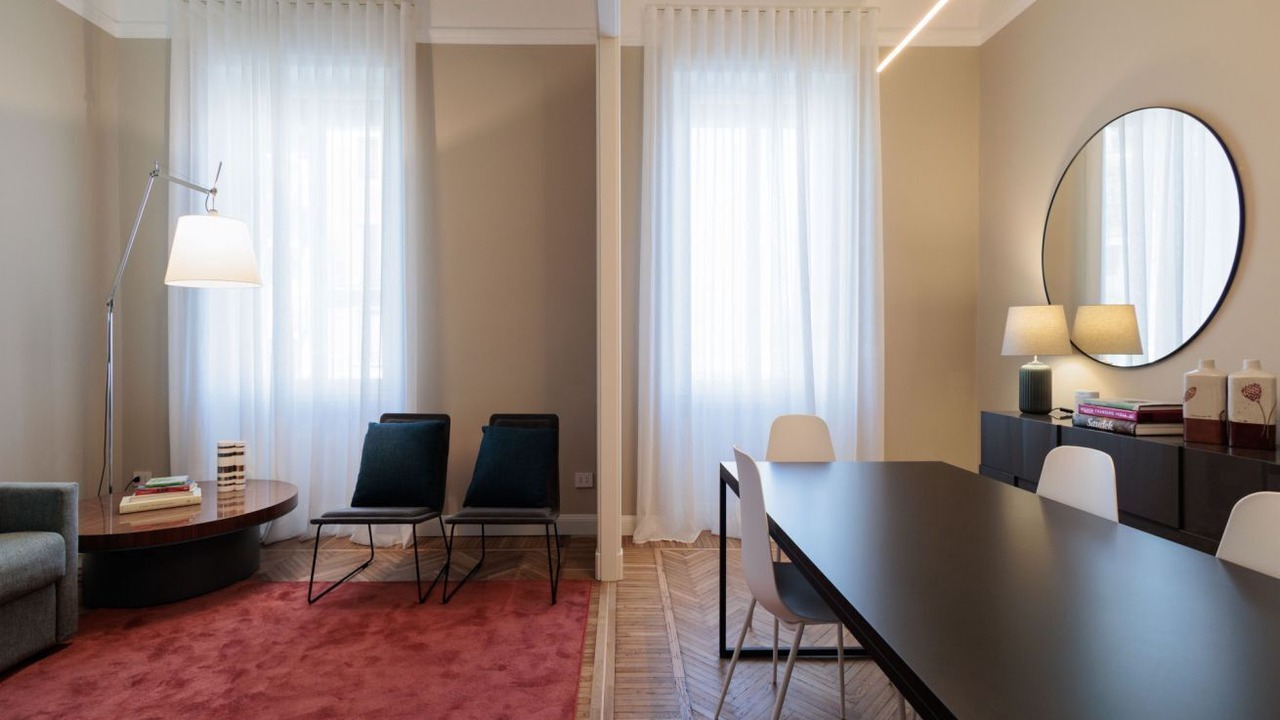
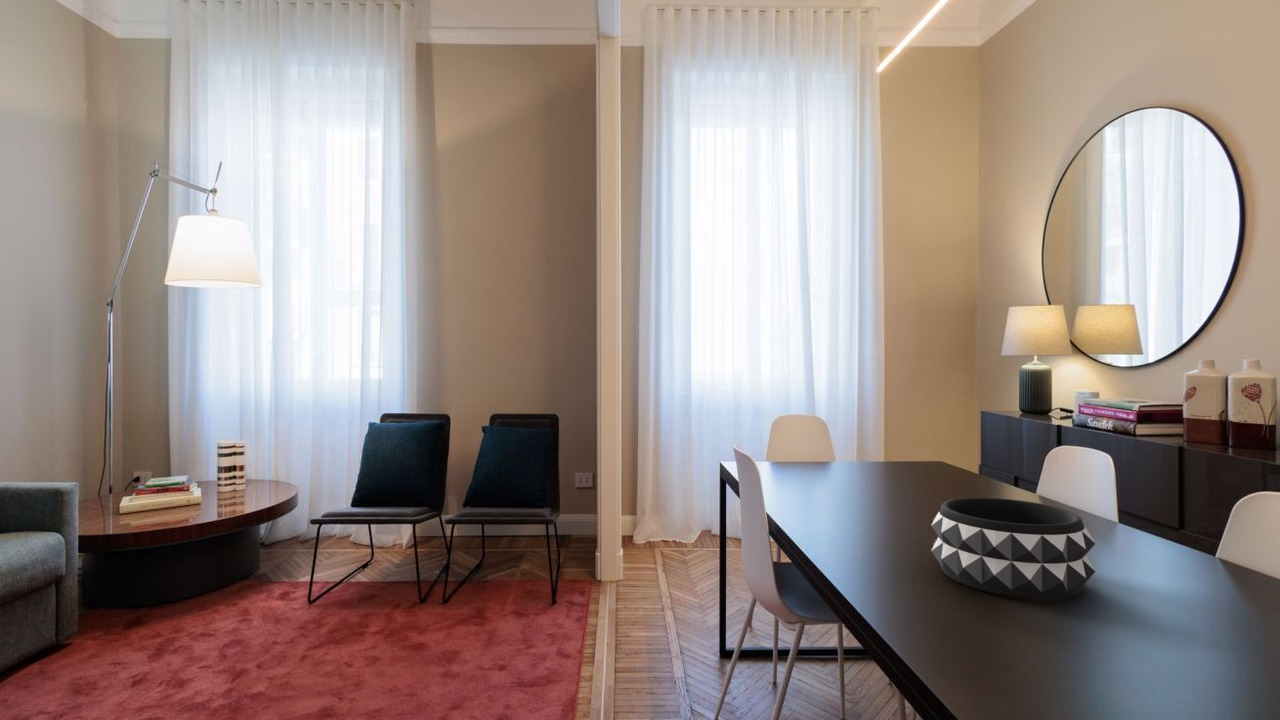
+ decorative bowl (1008, 543)
